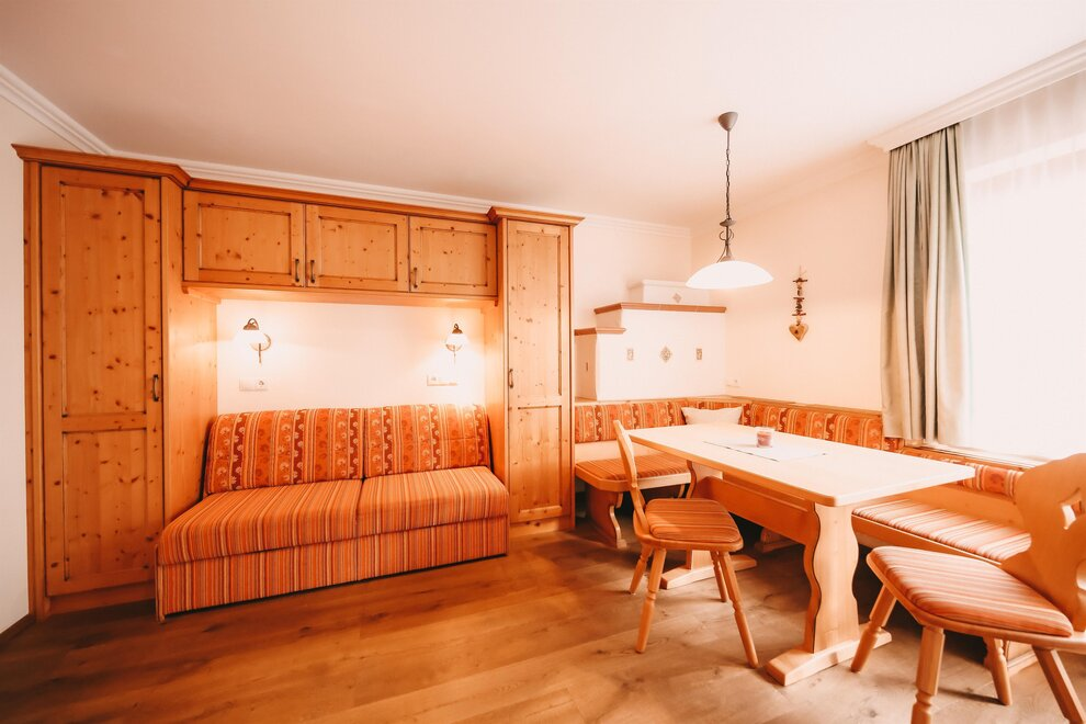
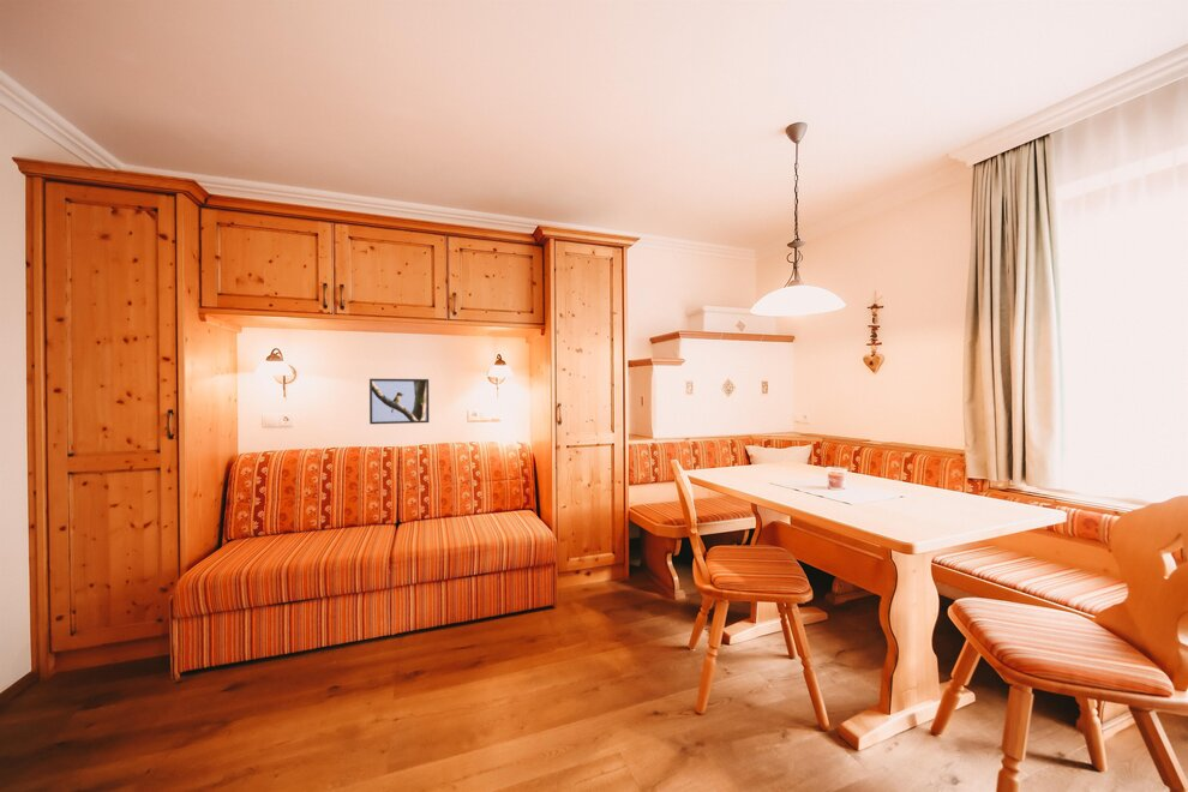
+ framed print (400, 401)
